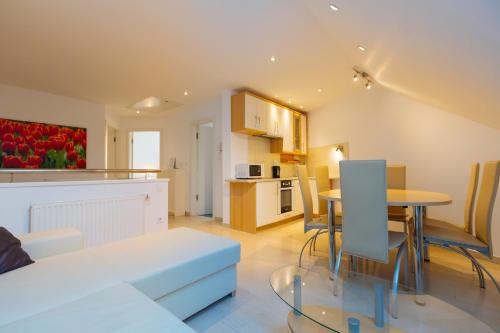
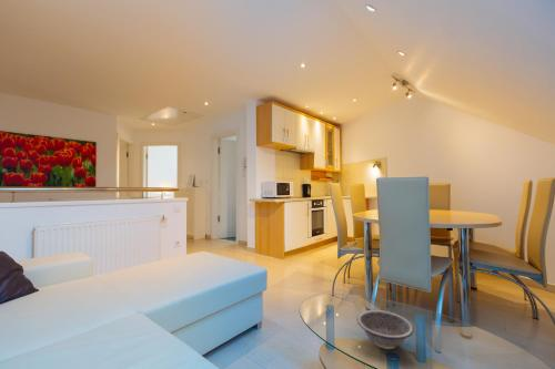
+ decorative bowl (384, 331)
